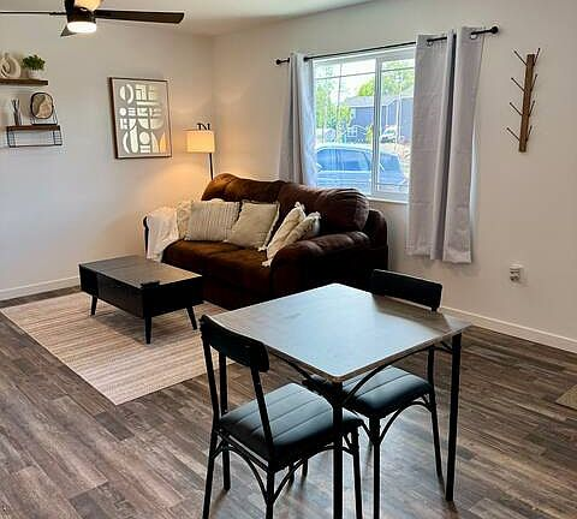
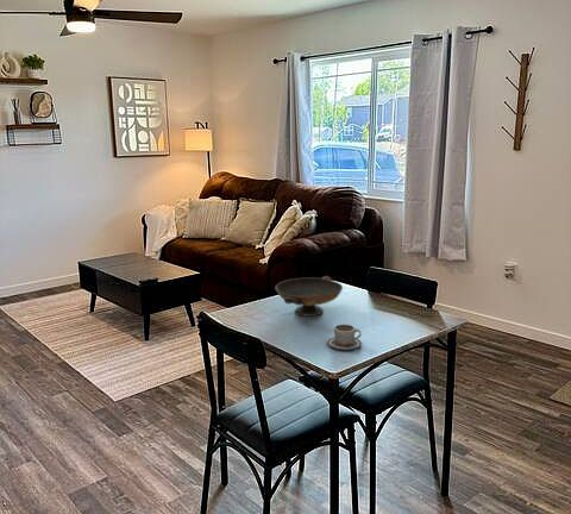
+ cup (344, 336)
+ decorative bowl (308, 299)
